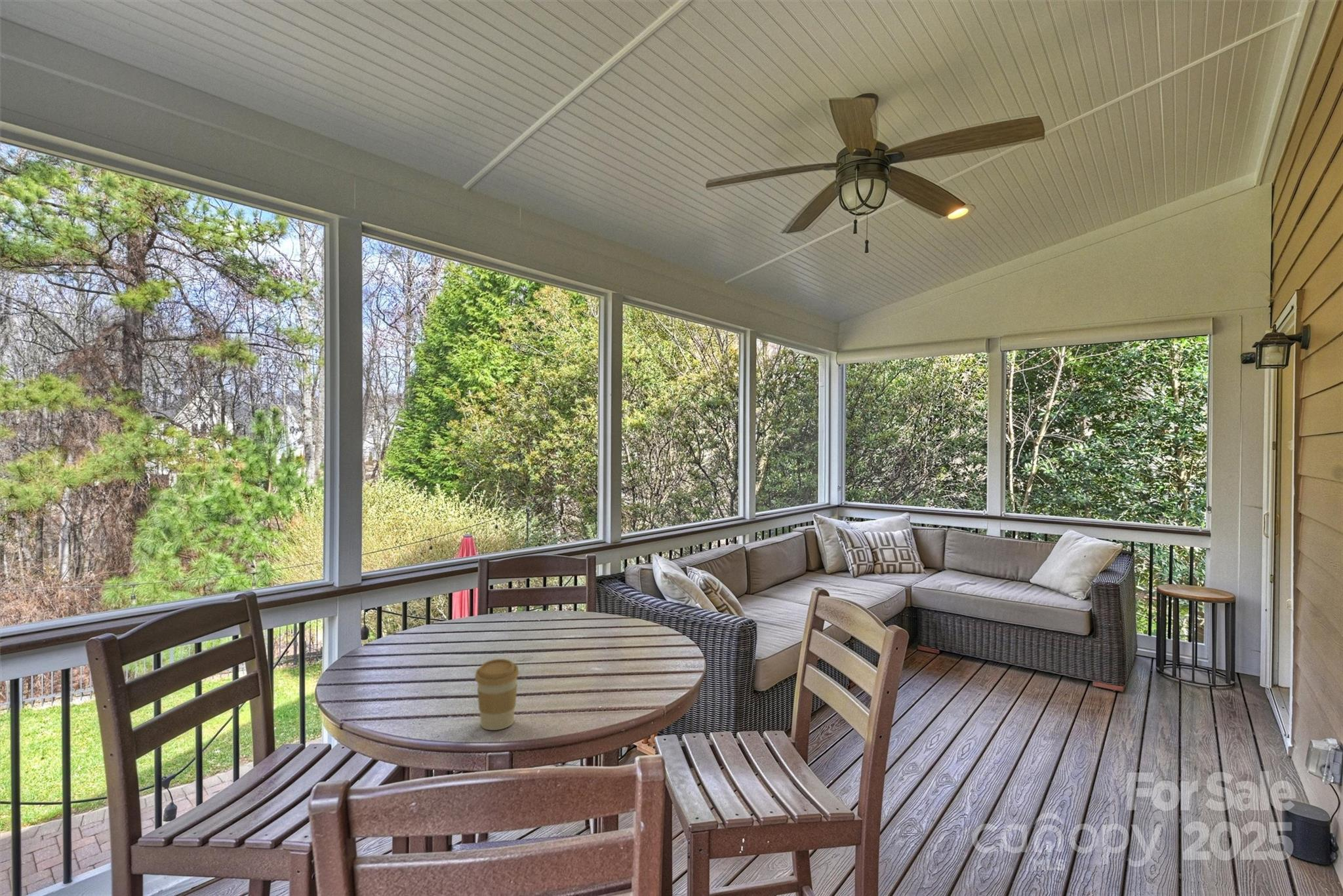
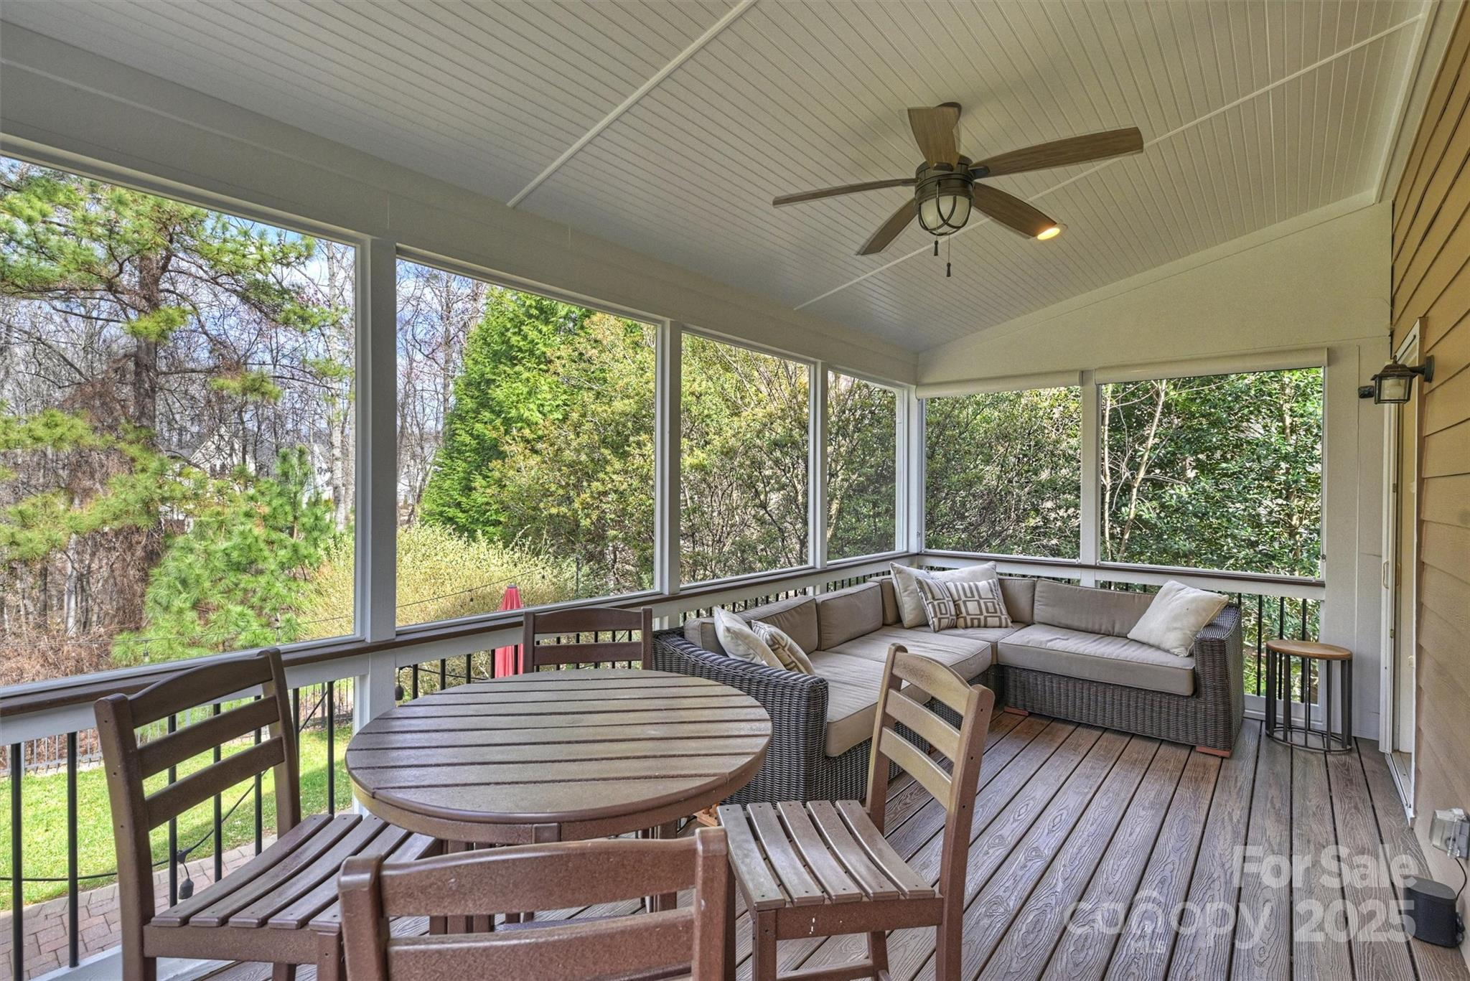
- coffee cup (497, 693)
